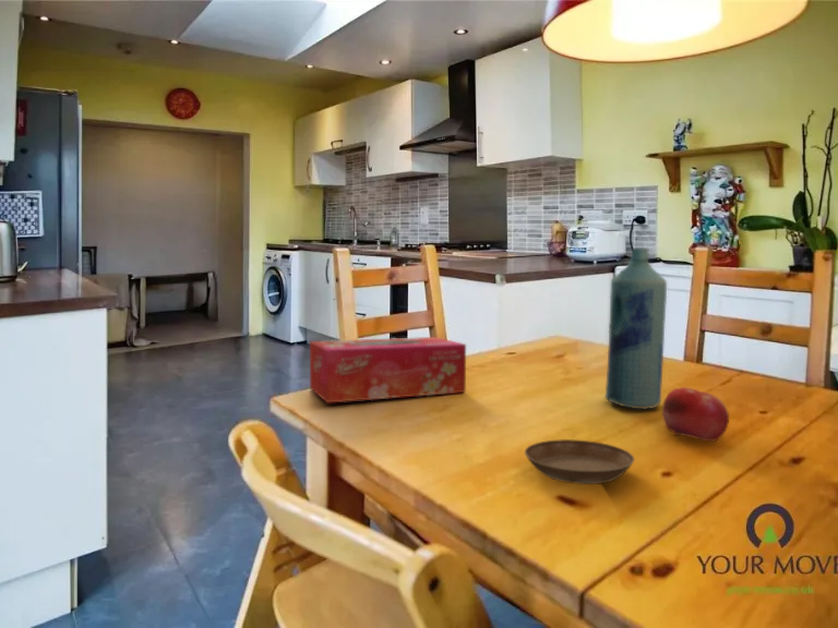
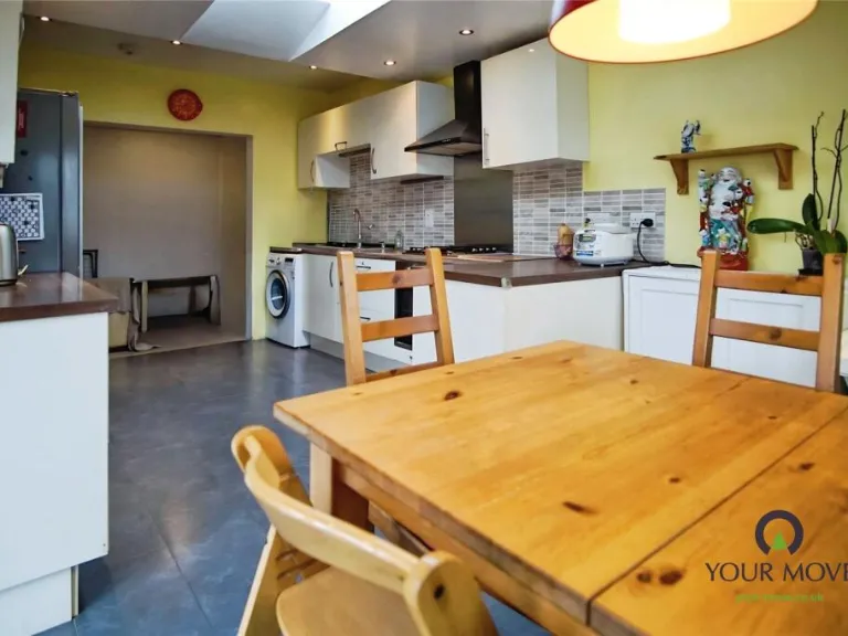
- bottle (635, 326)
- tissue box (386, 366)
- saucer (577, 462)
- fruit (692, 411)
